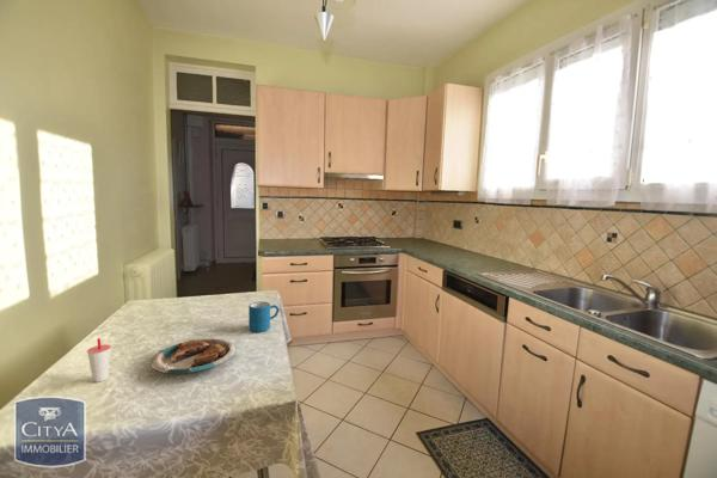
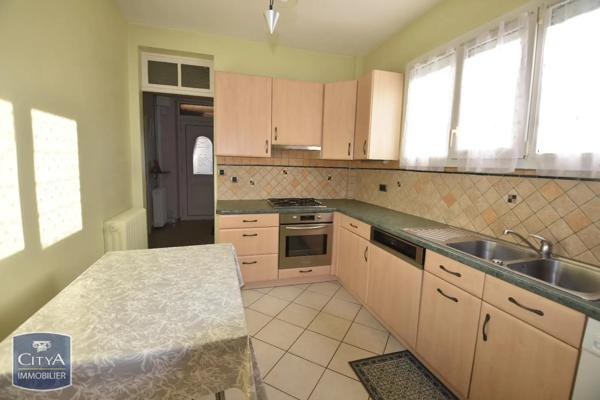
- mug (264, 315)
- plate (194, 354)
- cup (99, 358)
